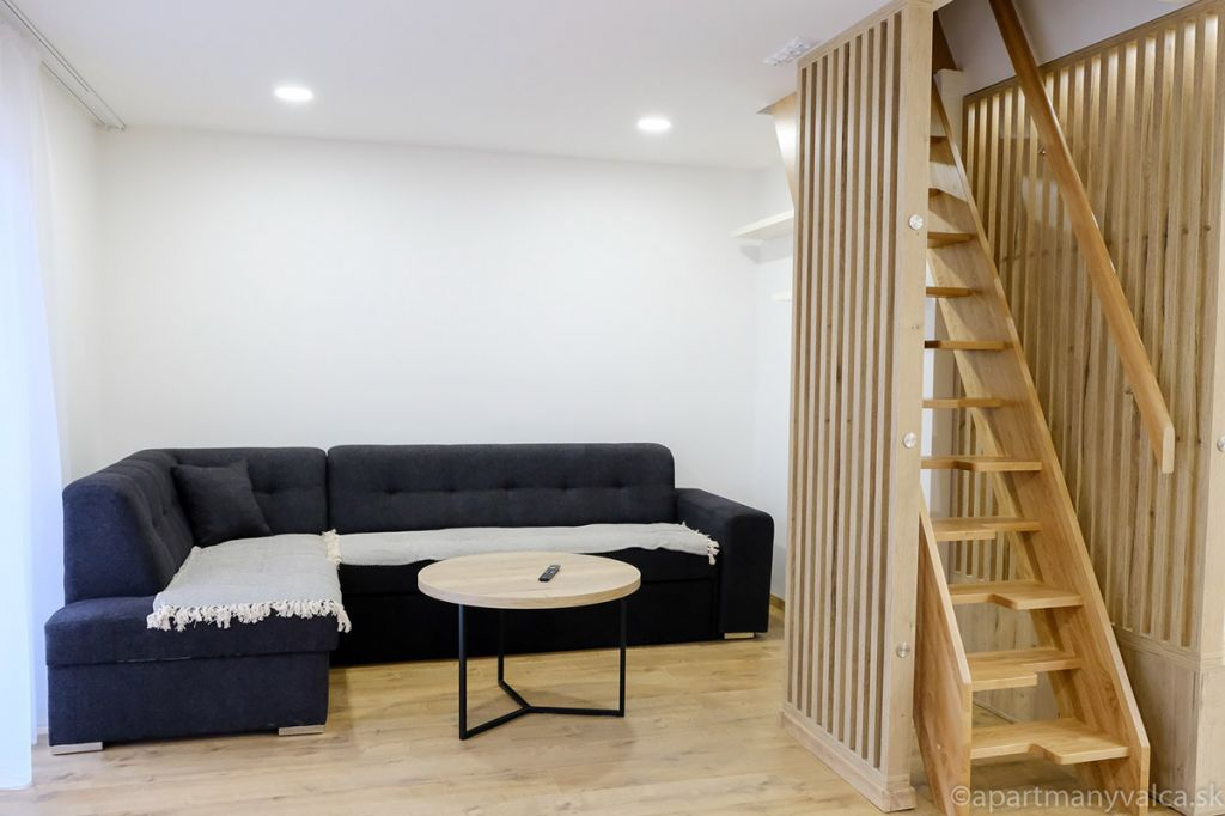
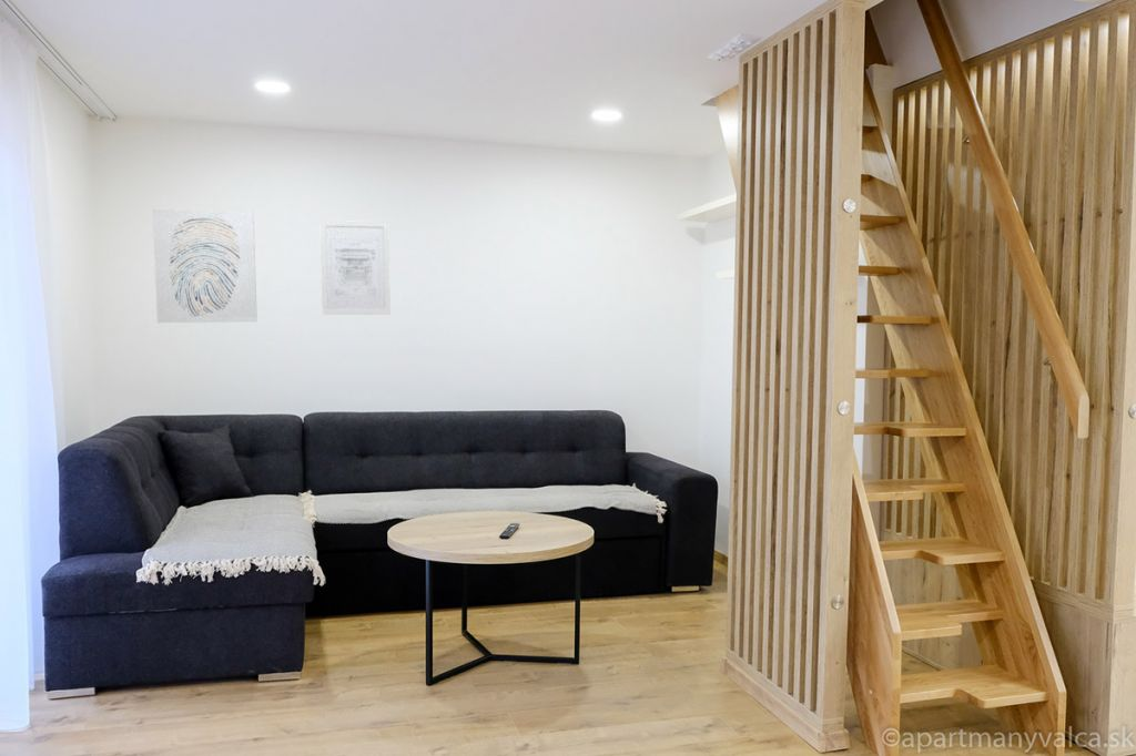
+ wall art (355, 268)
+ wall art (205, 266)
